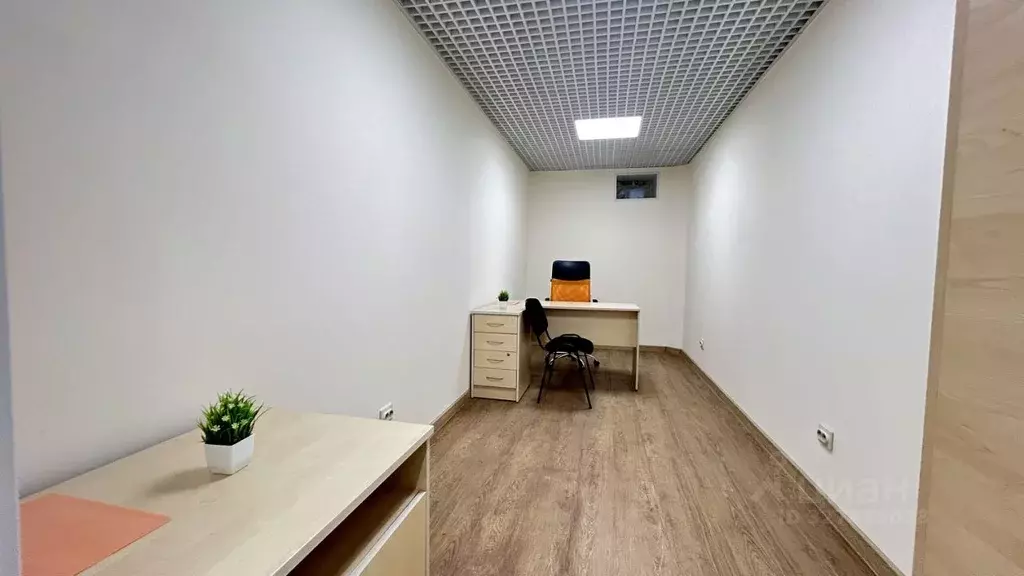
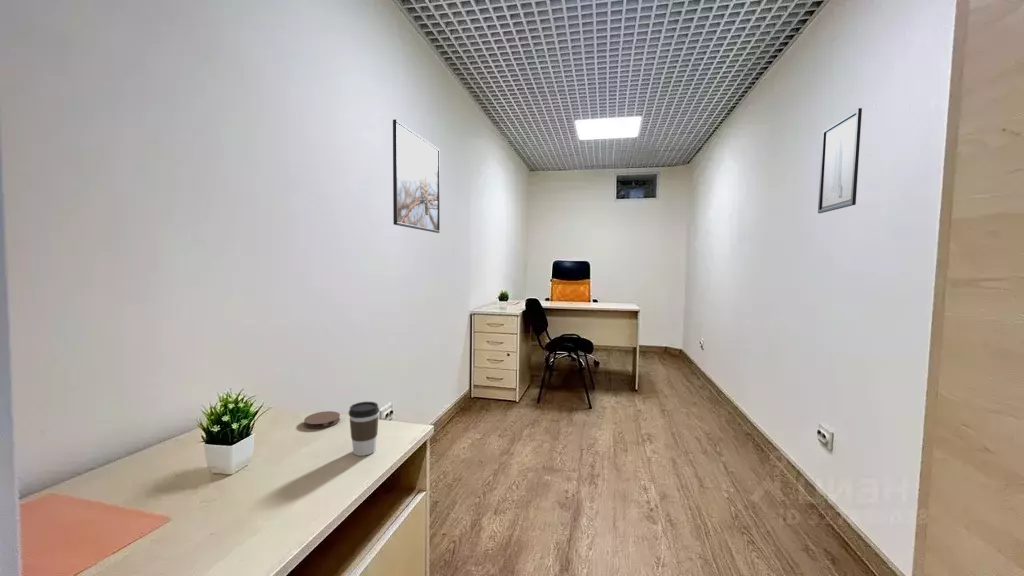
+ wall art (837, 165)
+ coaster (322, 419)
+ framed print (419, 182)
+ coffee cup (364, 428)
